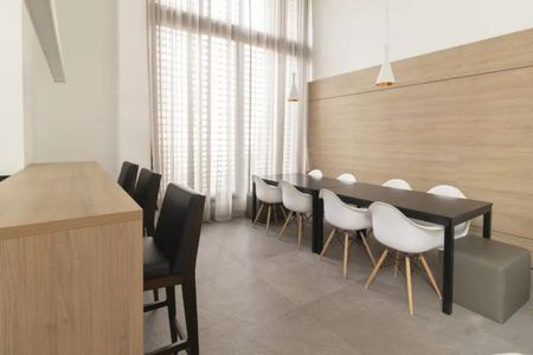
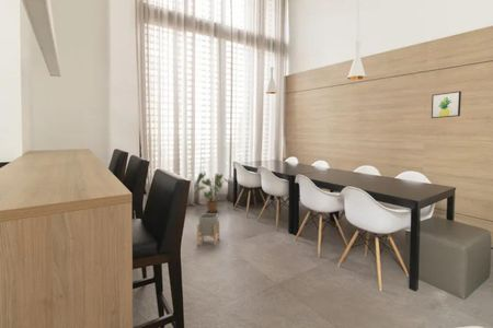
+ house plant (213, 190)
+ wall art (445, 105)
+ planter (208, 229)
